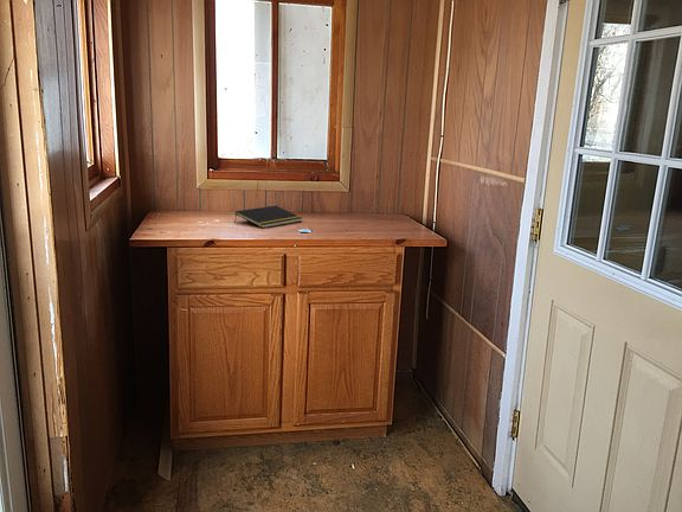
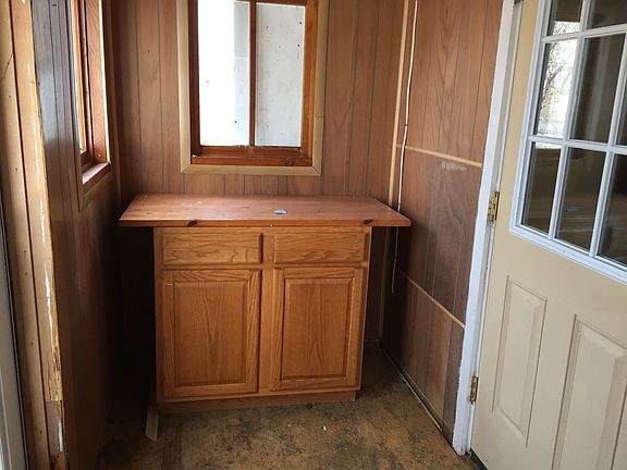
- notepad (269, 216)
